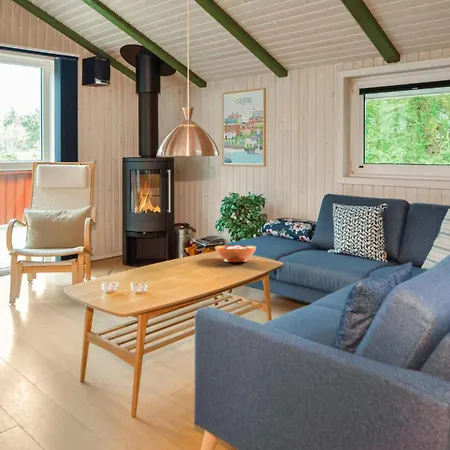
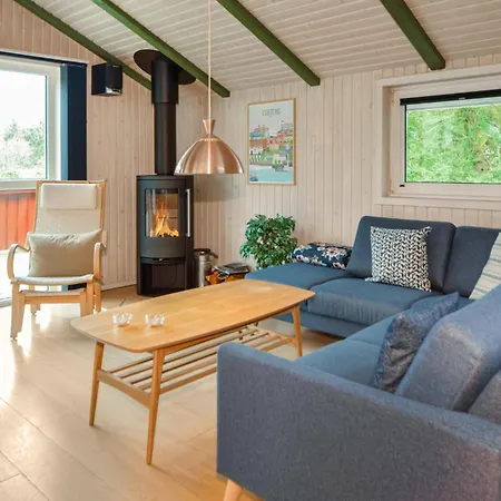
- decorative bowl (235, 253)
